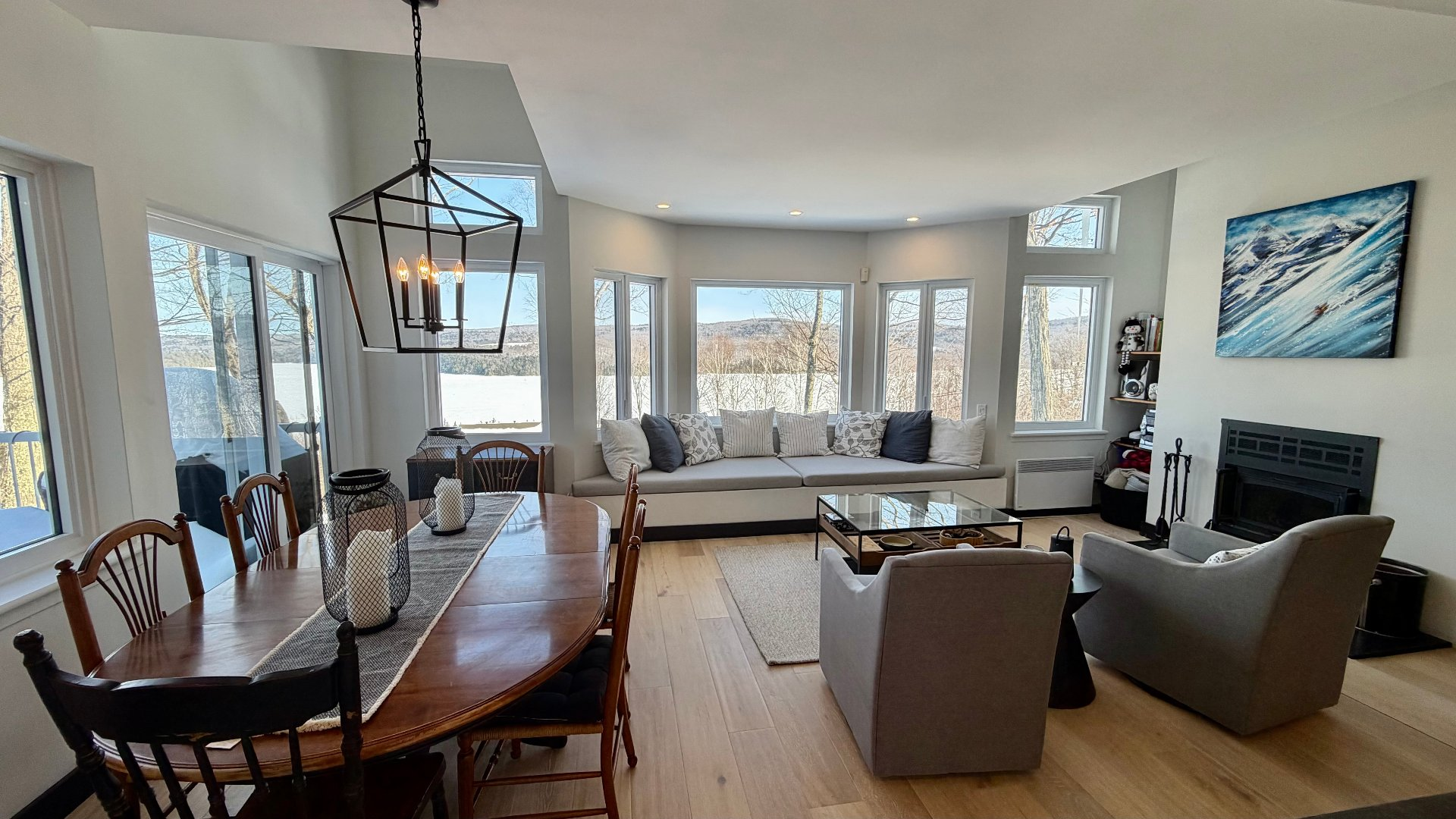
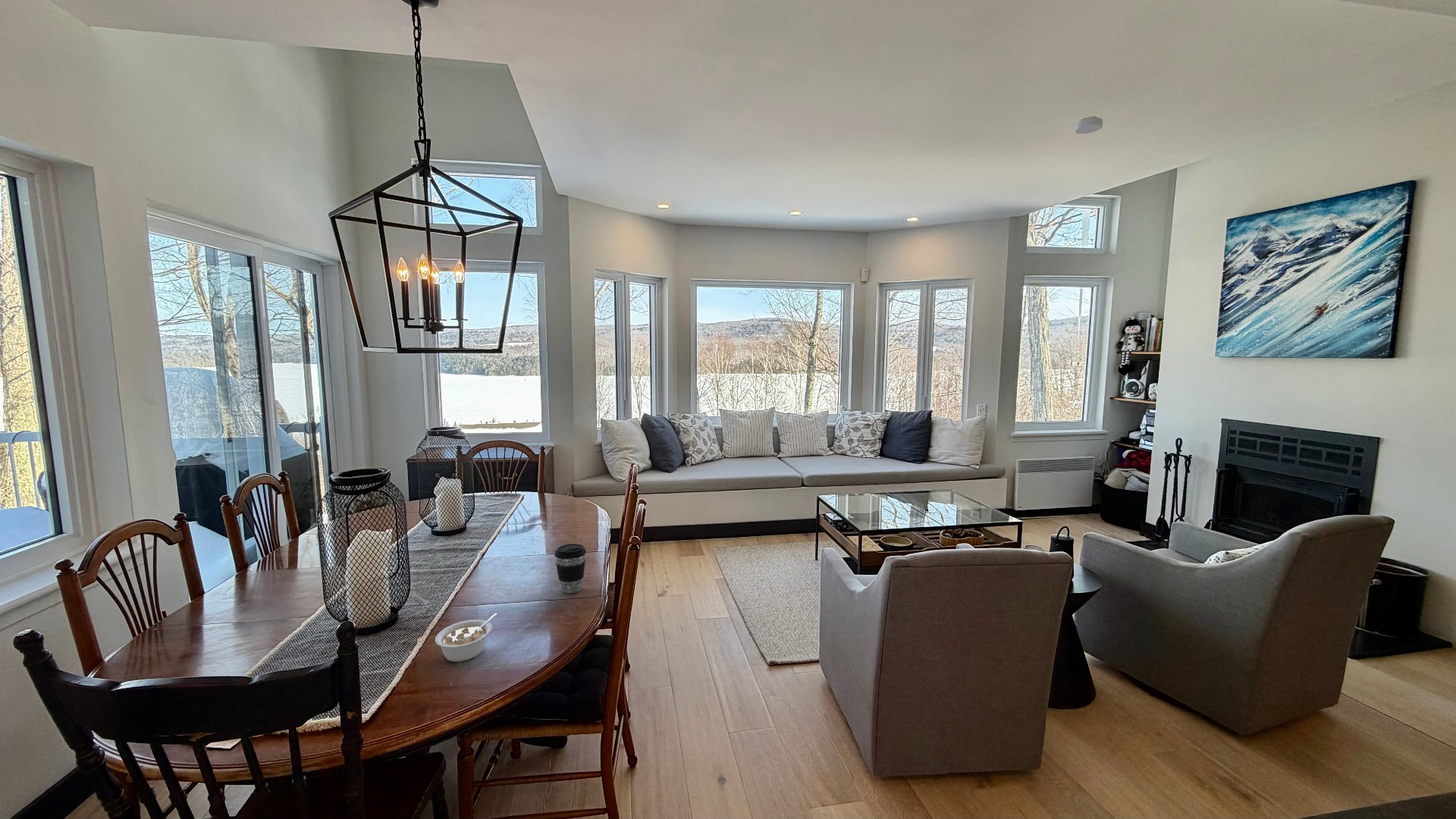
+ coffee cup (570, 568)
+ legume (465, 639)
+ smoke detector (1088, 124)
